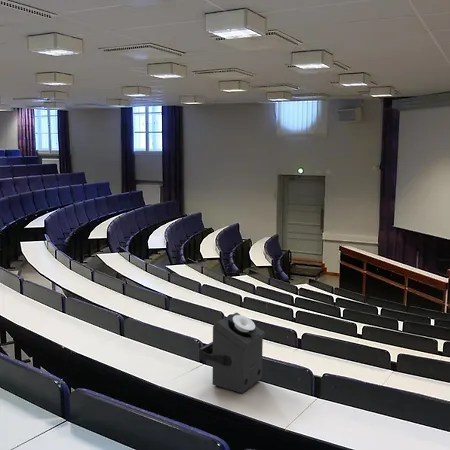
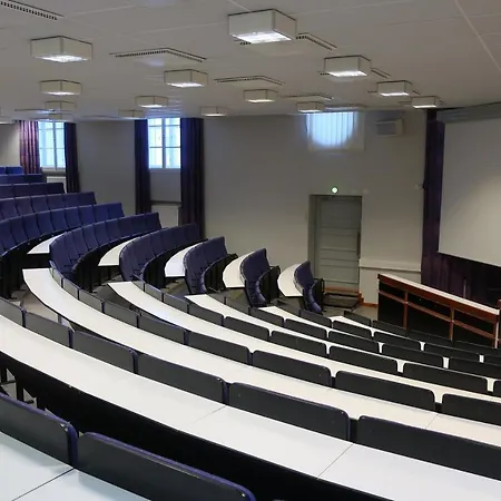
- speaker (232, 349)
